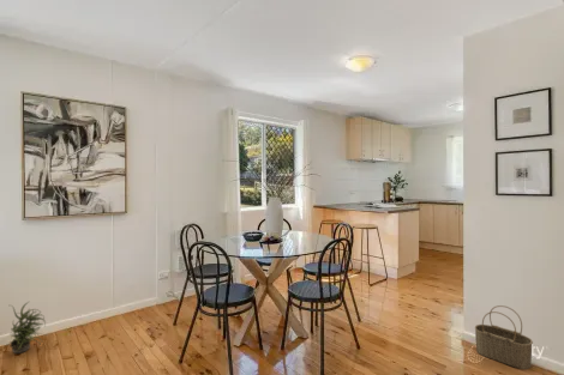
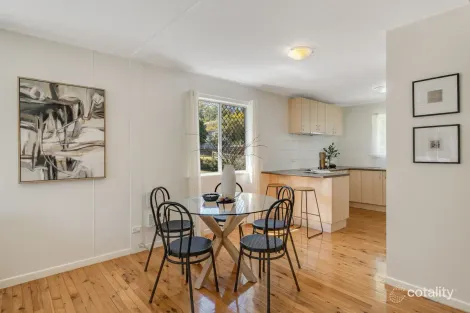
- wicker basket (502, 333)
- potted plant (25, 326)
